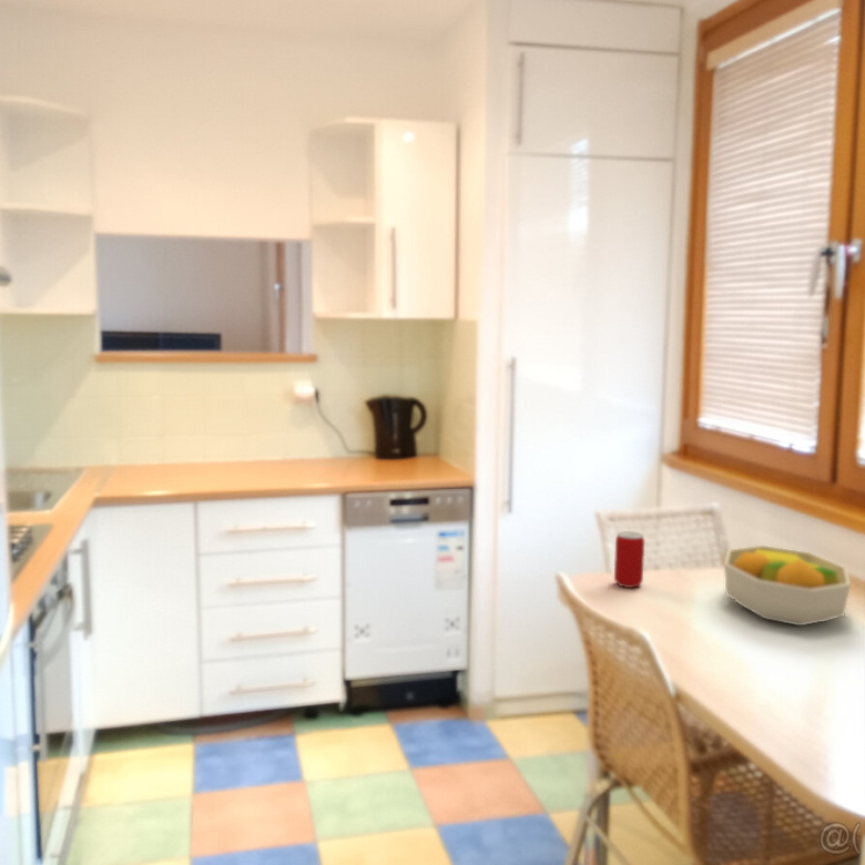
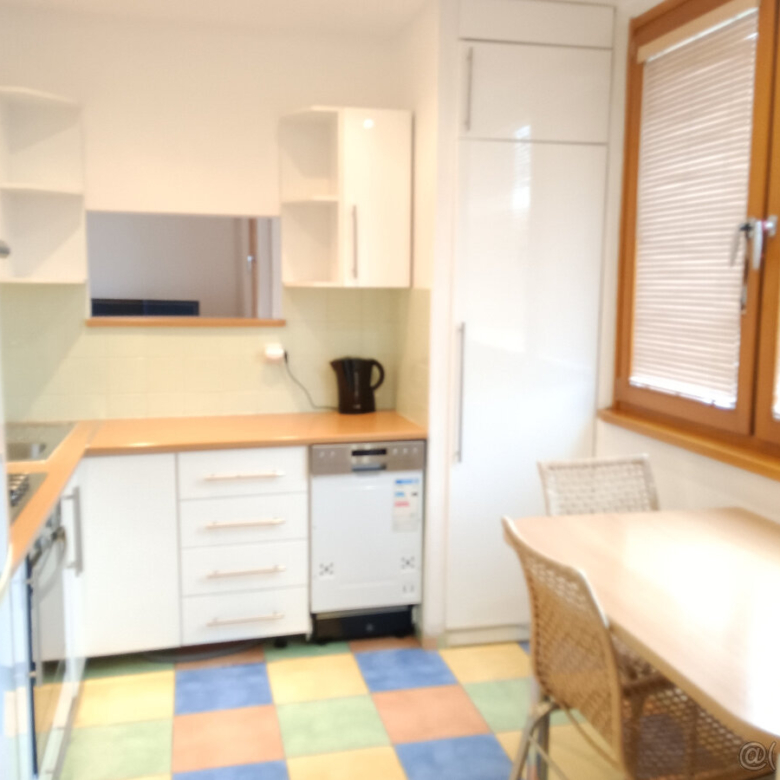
- fruit bowl (784, 577)
- beverage can (629, 559)
